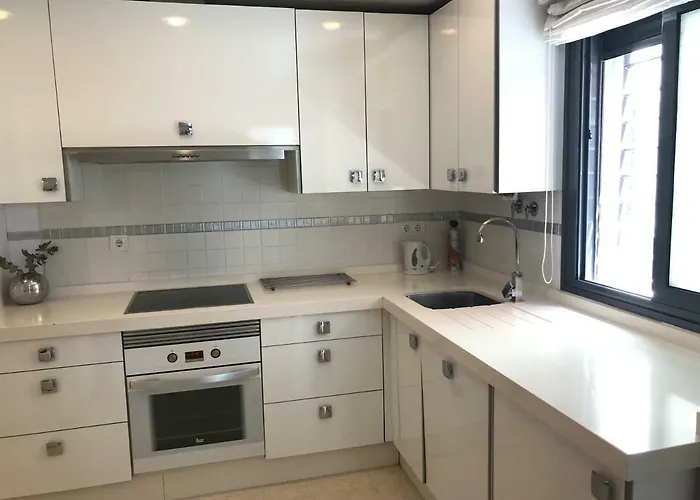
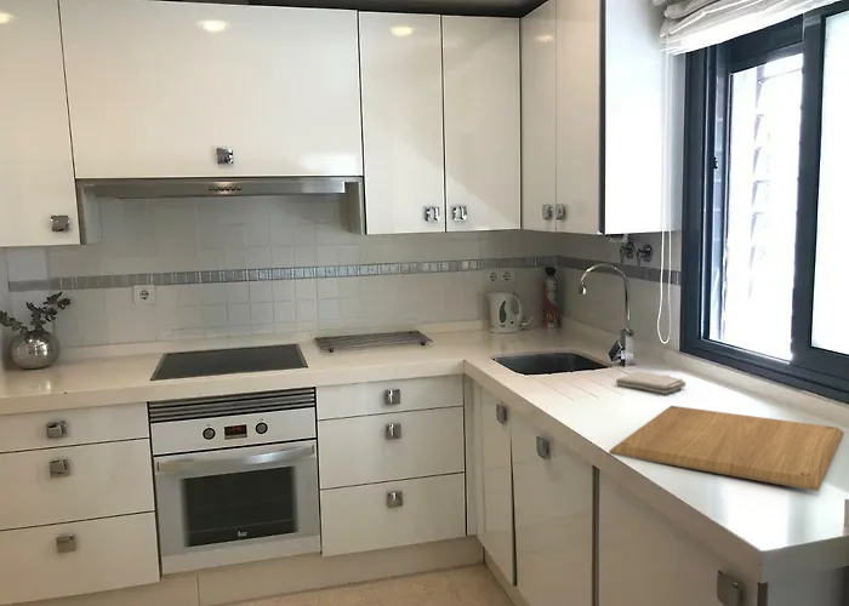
+ washcloth (650, 381)
+ chopping board (729, 439)
